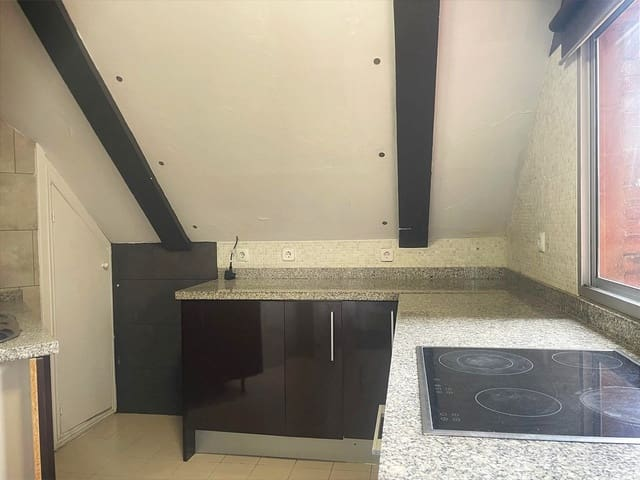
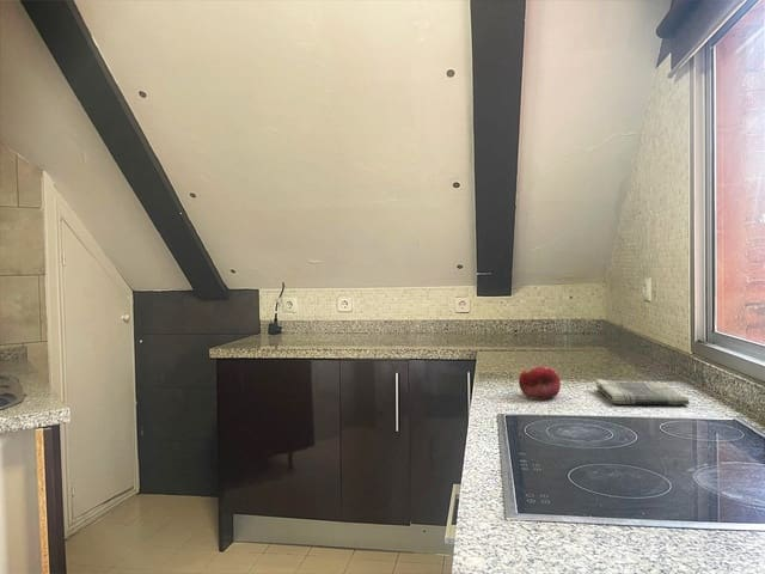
+ dish towel (638, 390)
+ fruit (539, 381)
